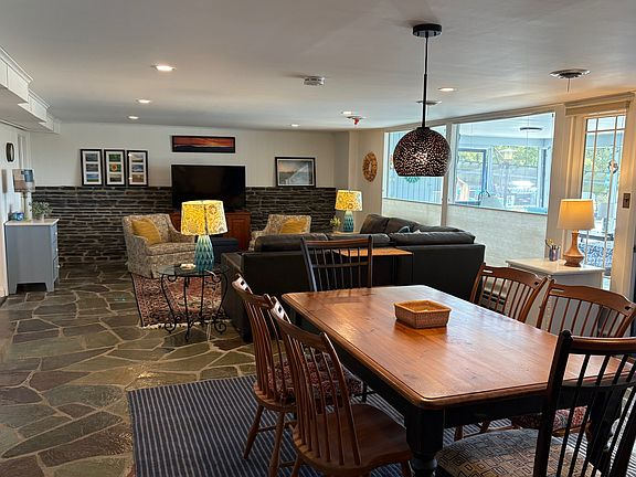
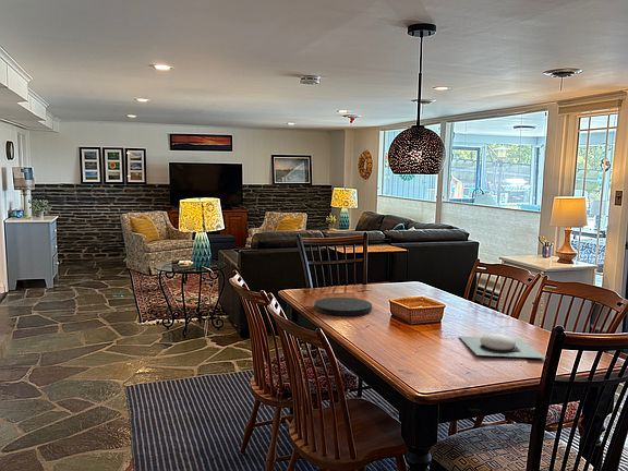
+ plate (499, 342)
+ plate (342, 305)
